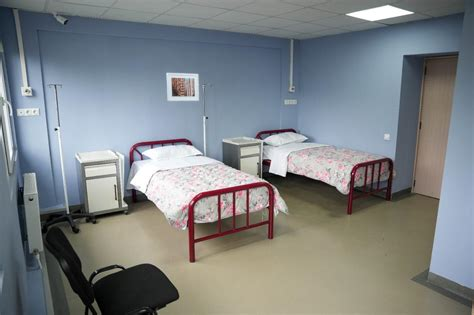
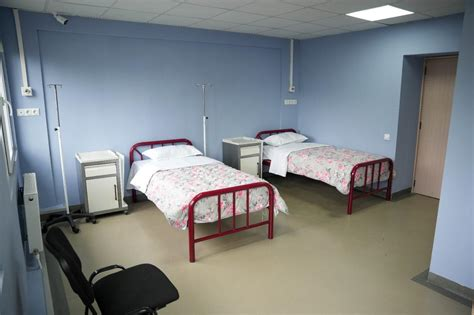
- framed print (183, 87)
